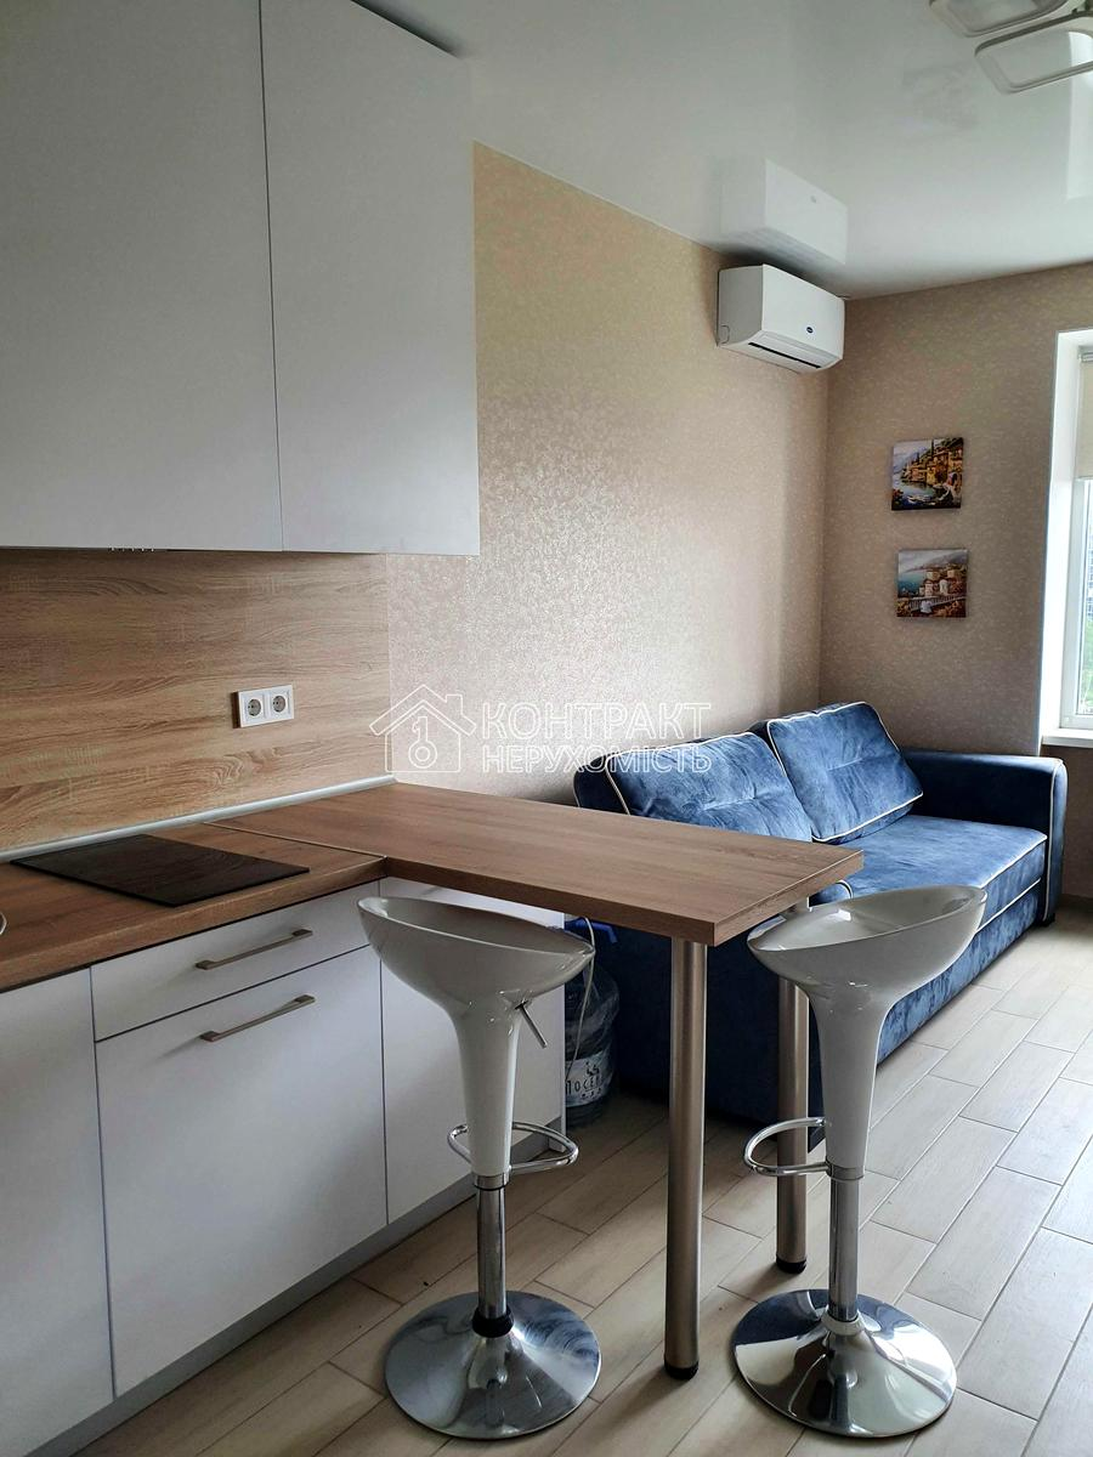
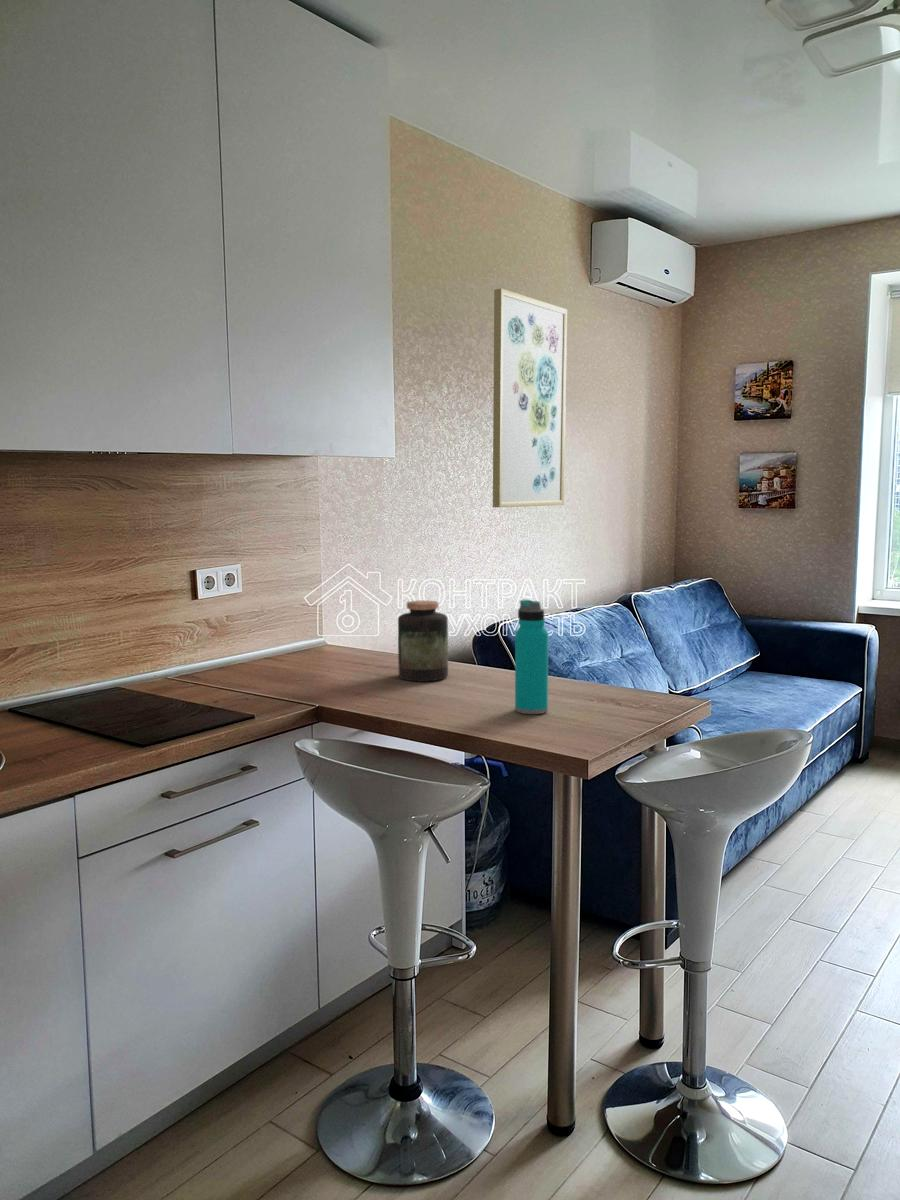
+ water bottle (531, 656)
+ wall art (531, 404)
+ jar (423, 639)
